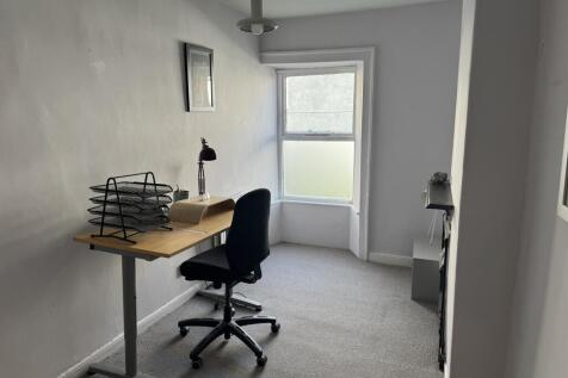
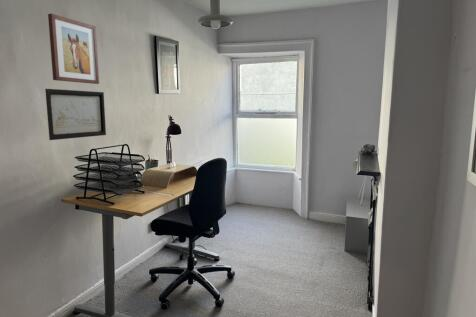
+ wall art (78, 114)
+ wall art (75, 51)
